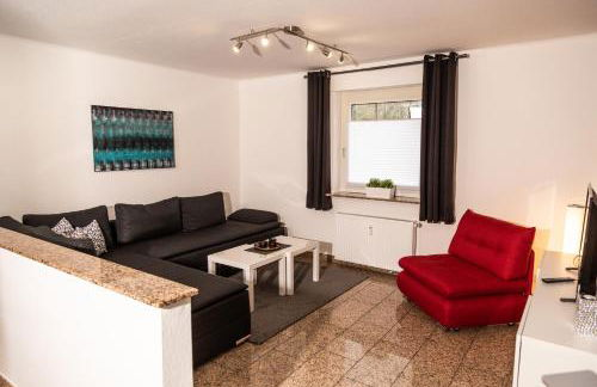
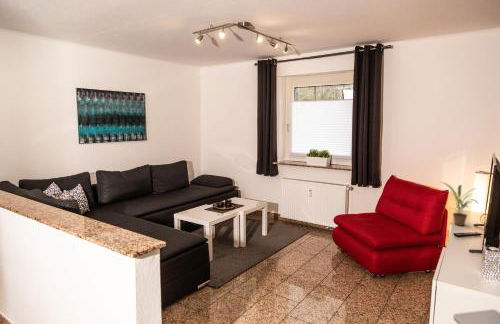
+ potted plant (457, 204)
